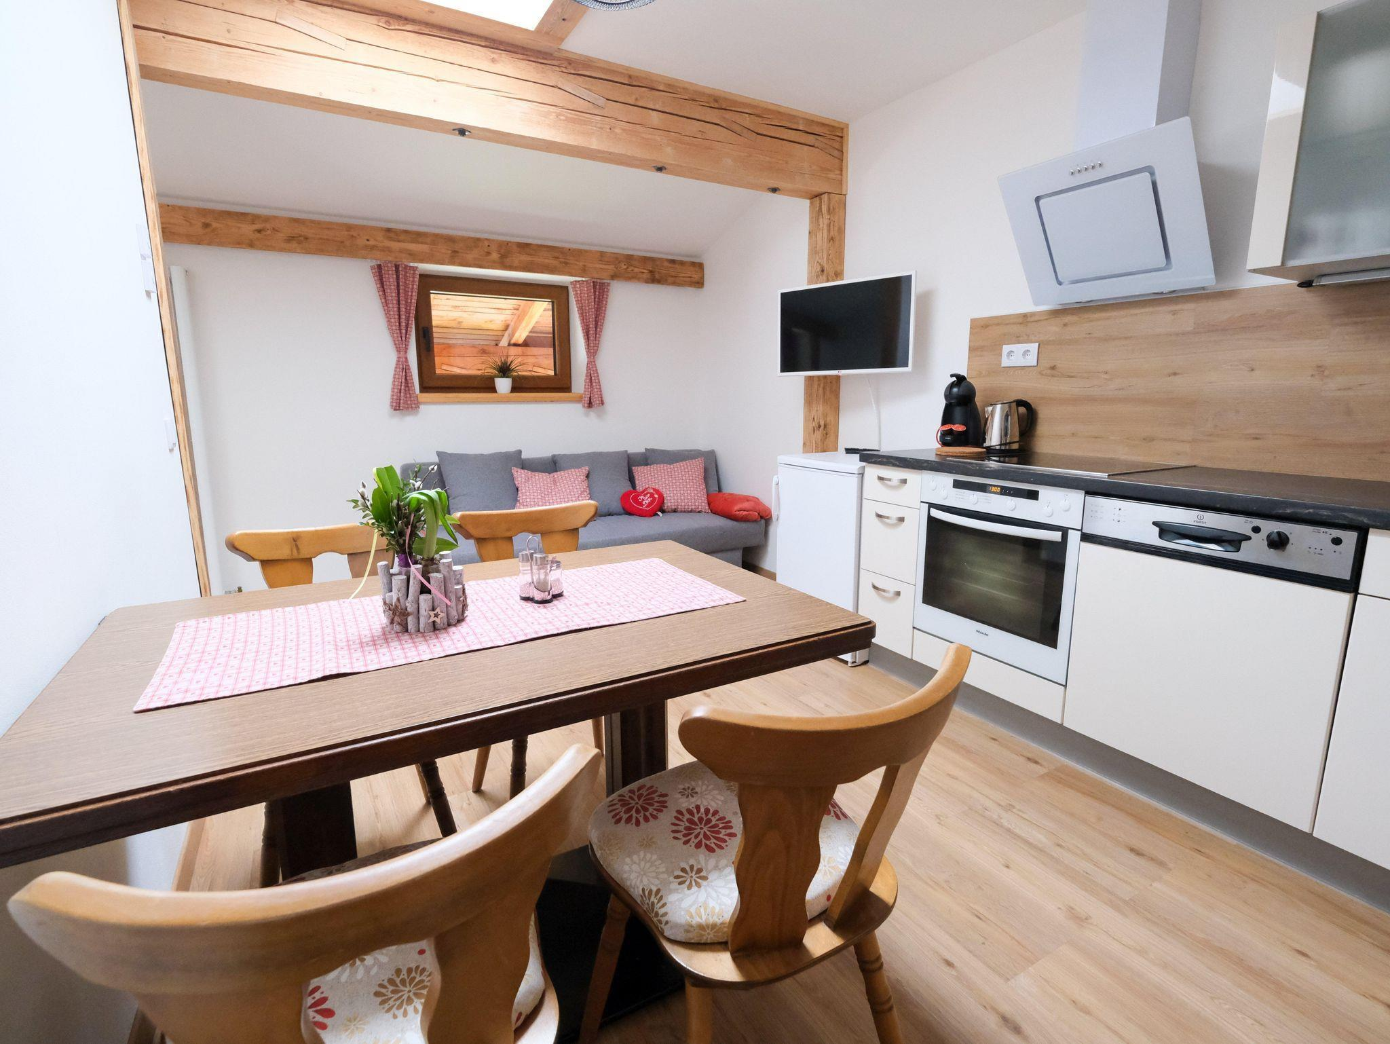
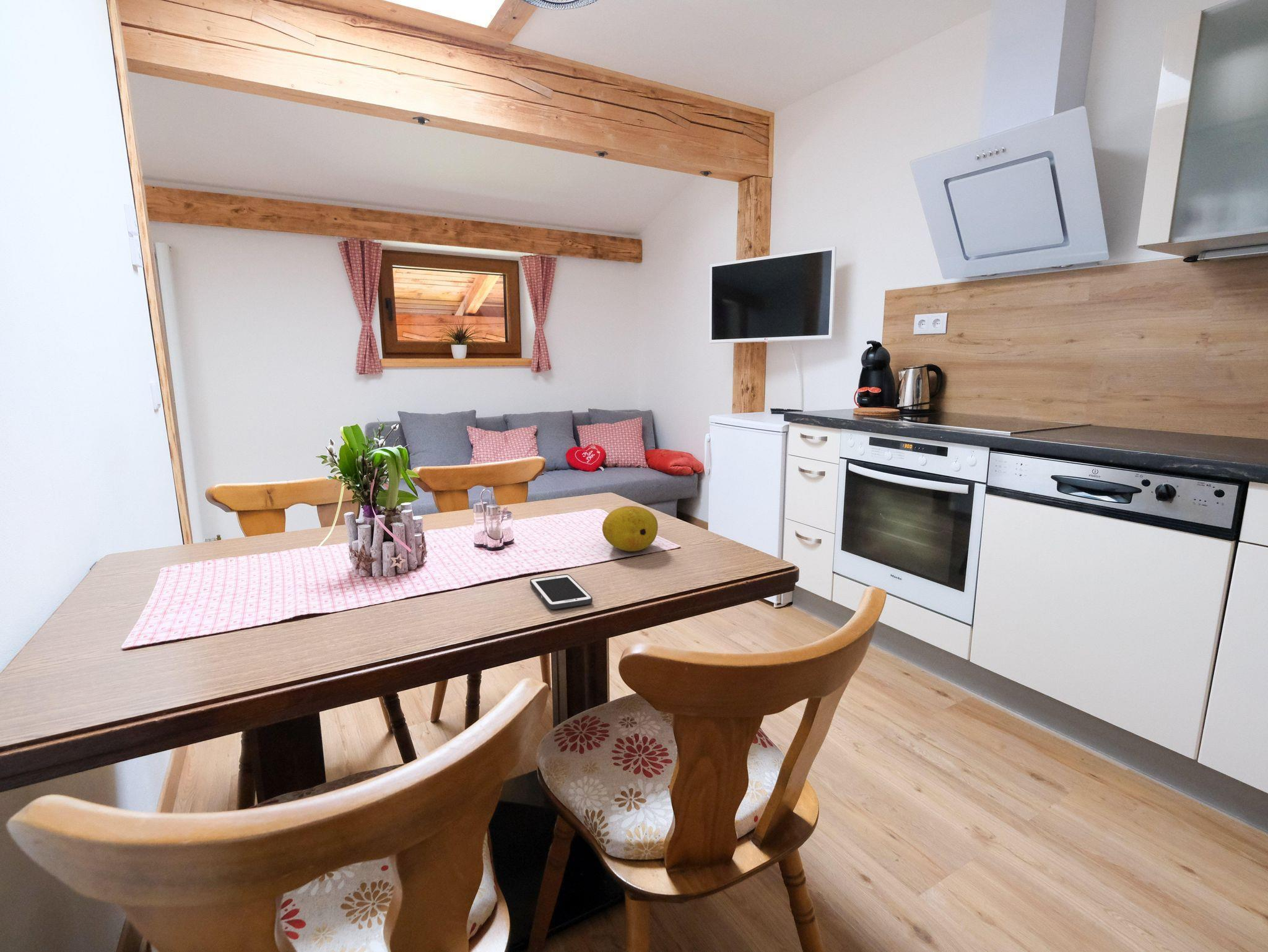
+ fruit (628, 526)
+ cell phone (560, 591)
